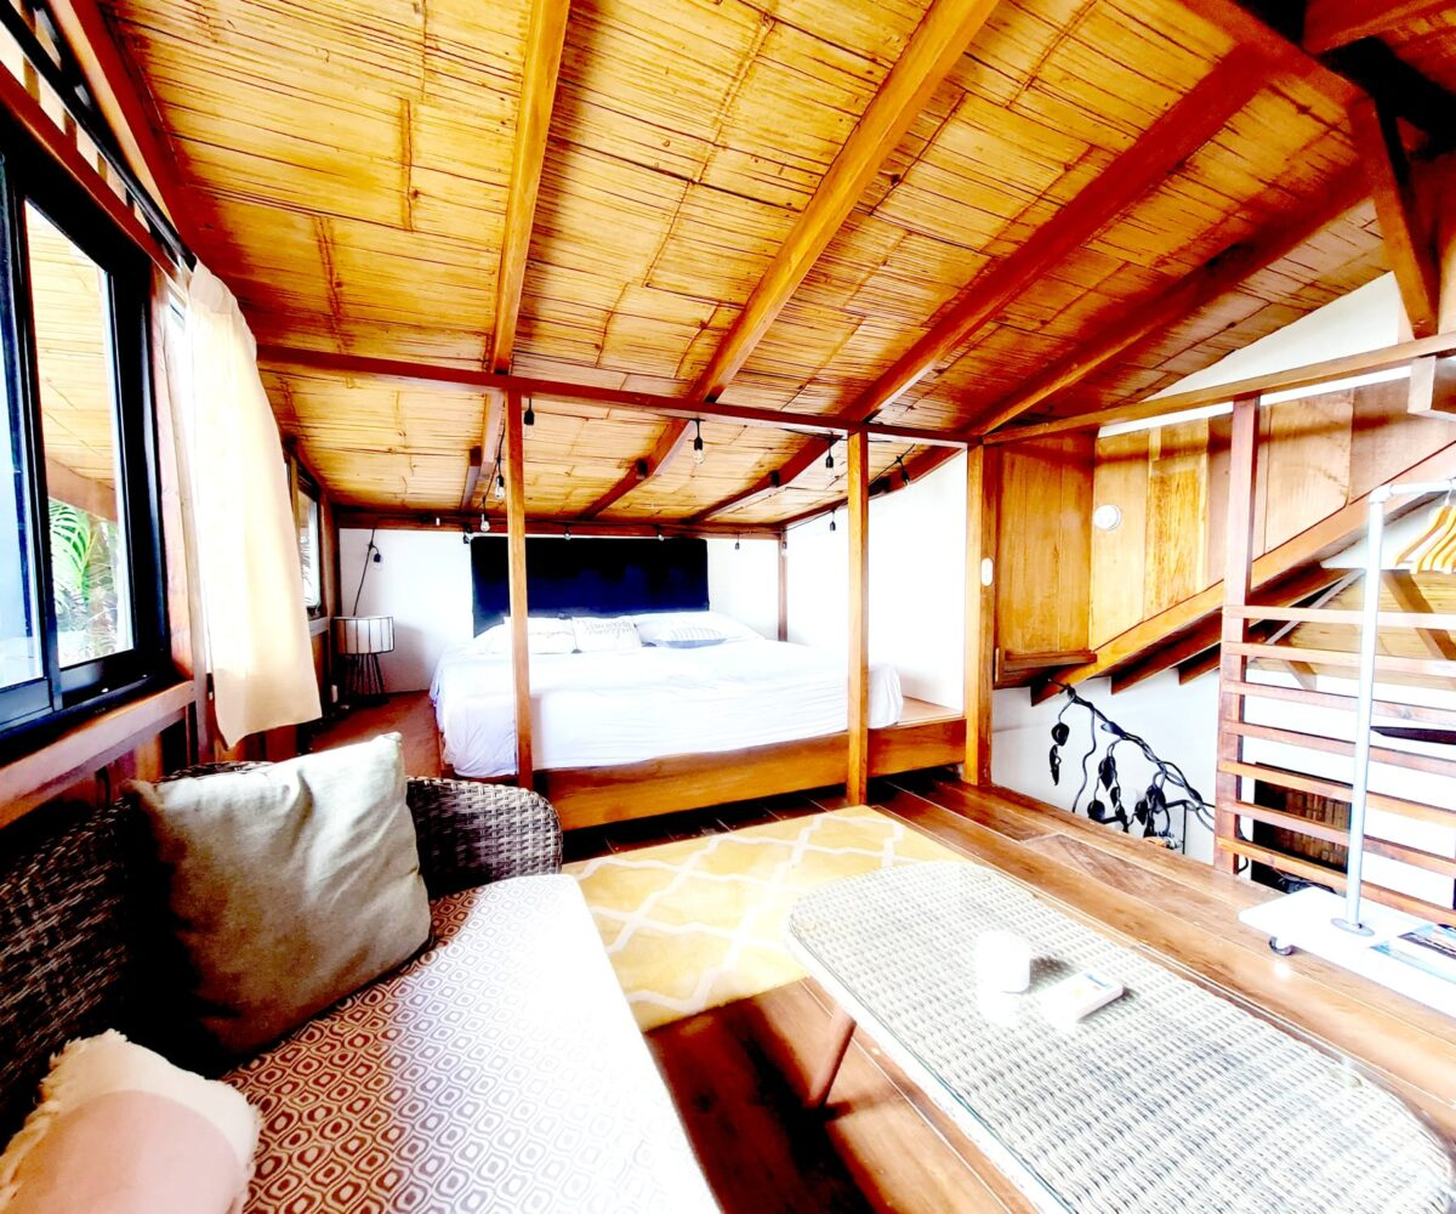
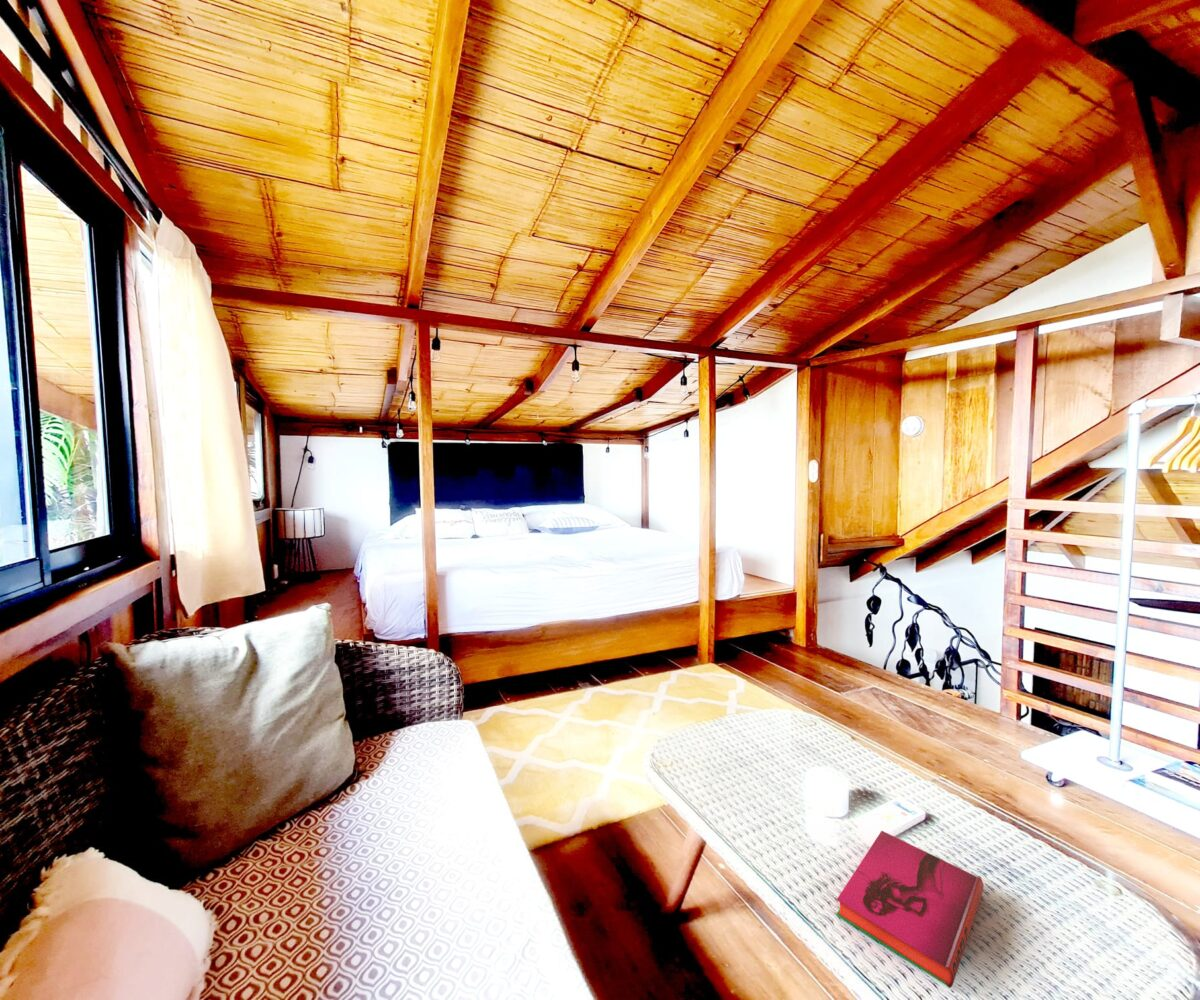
+ hardback book (911, 897)
